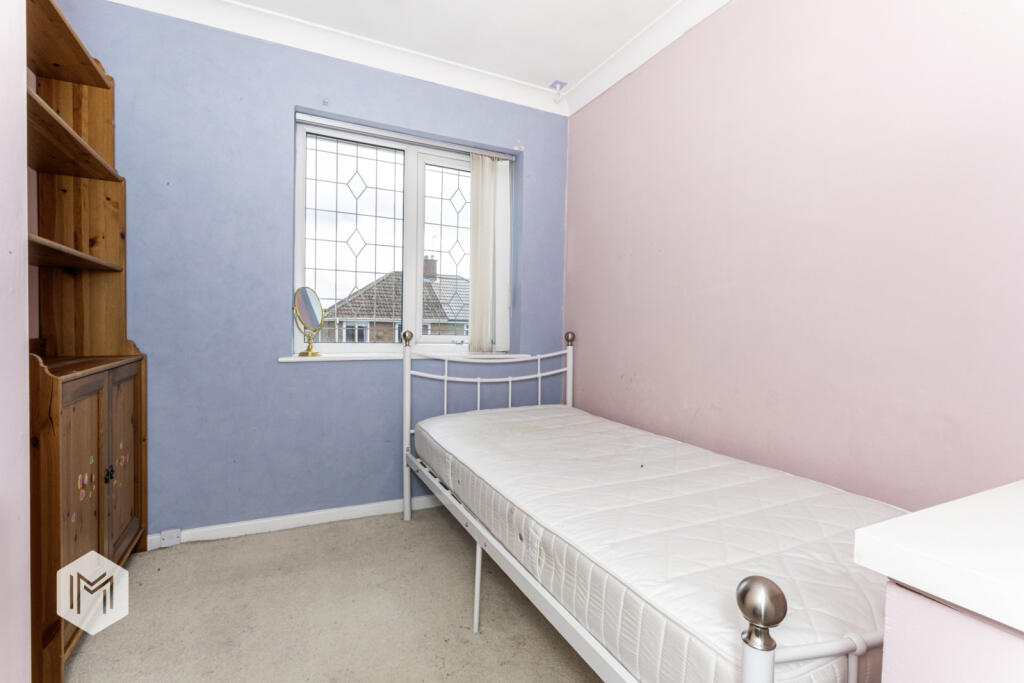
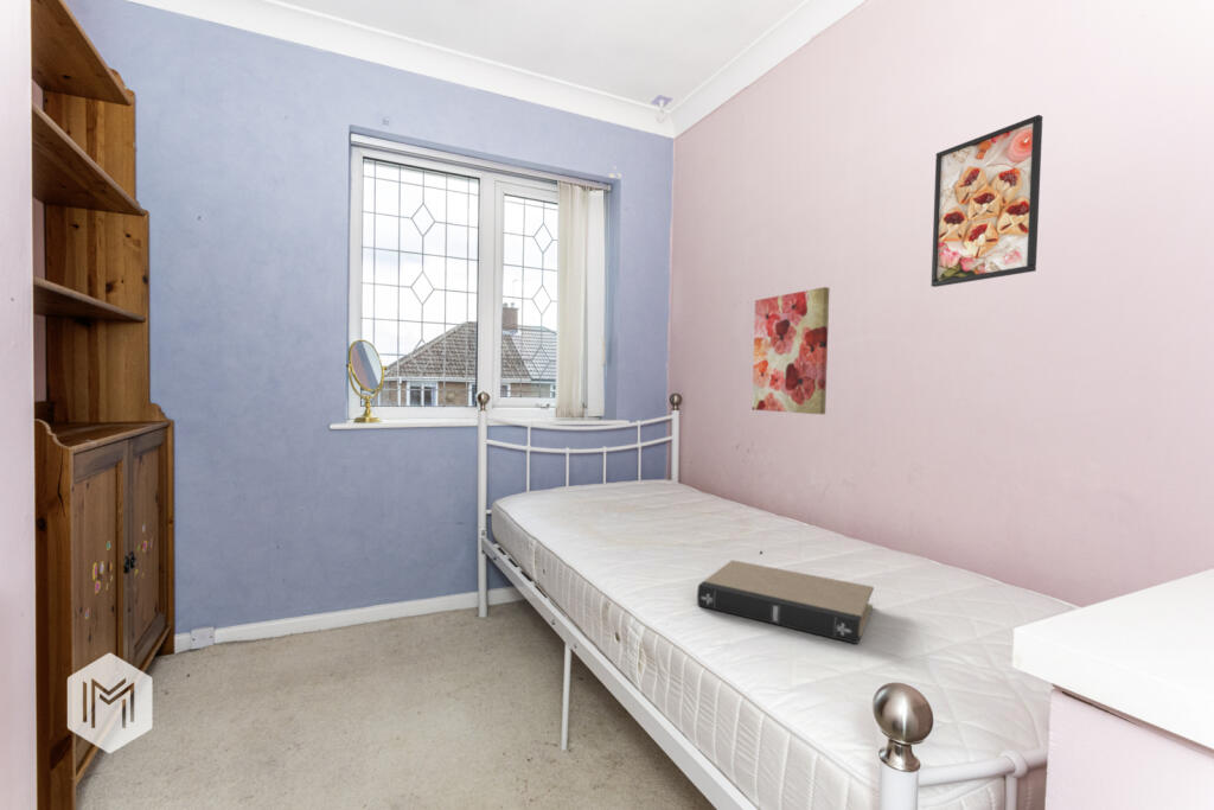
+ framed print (982, 208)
+ wall art (787, 352)
+ book (785, 595)
